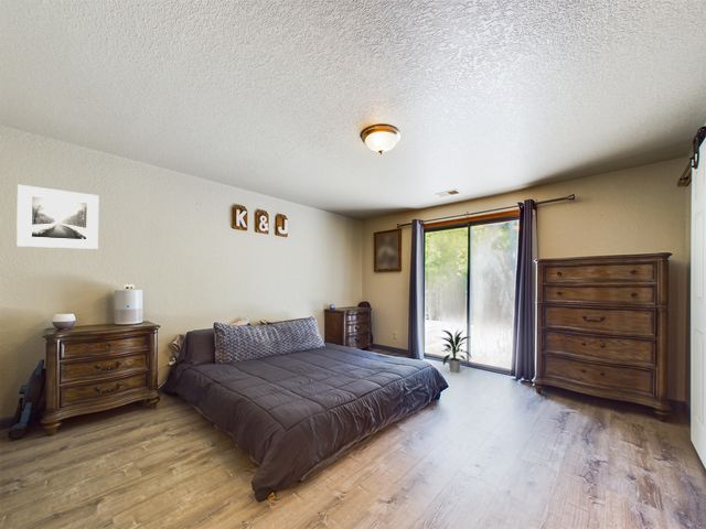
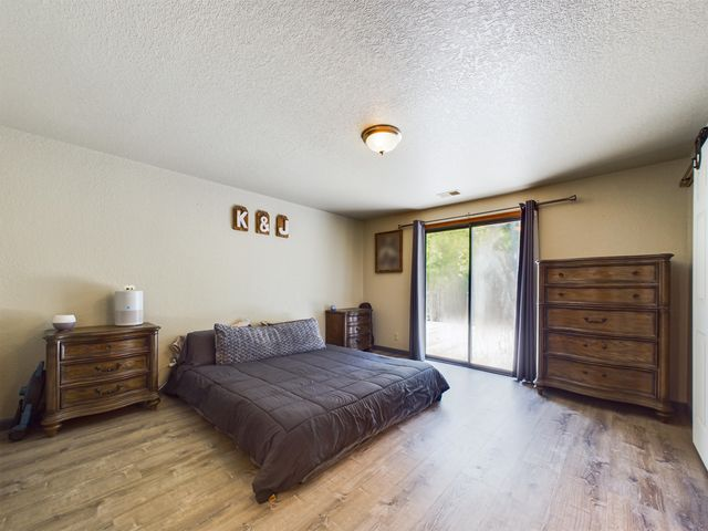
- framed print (60, 218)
- indoor plant (453, 349)
